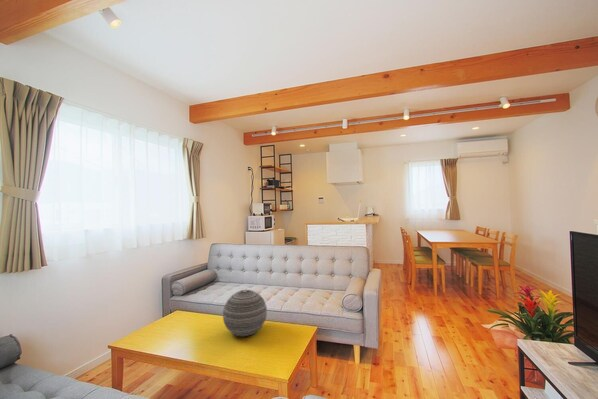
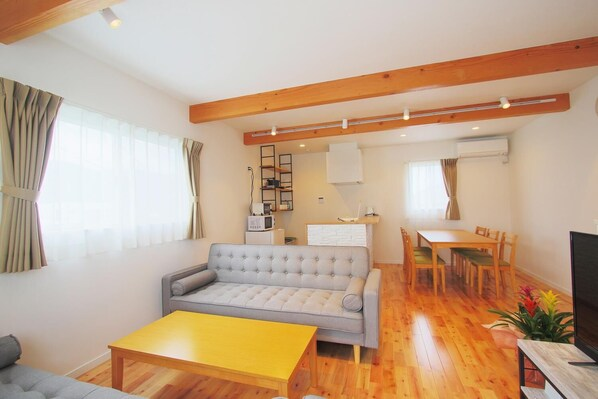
- decorative orb (245, 311)
